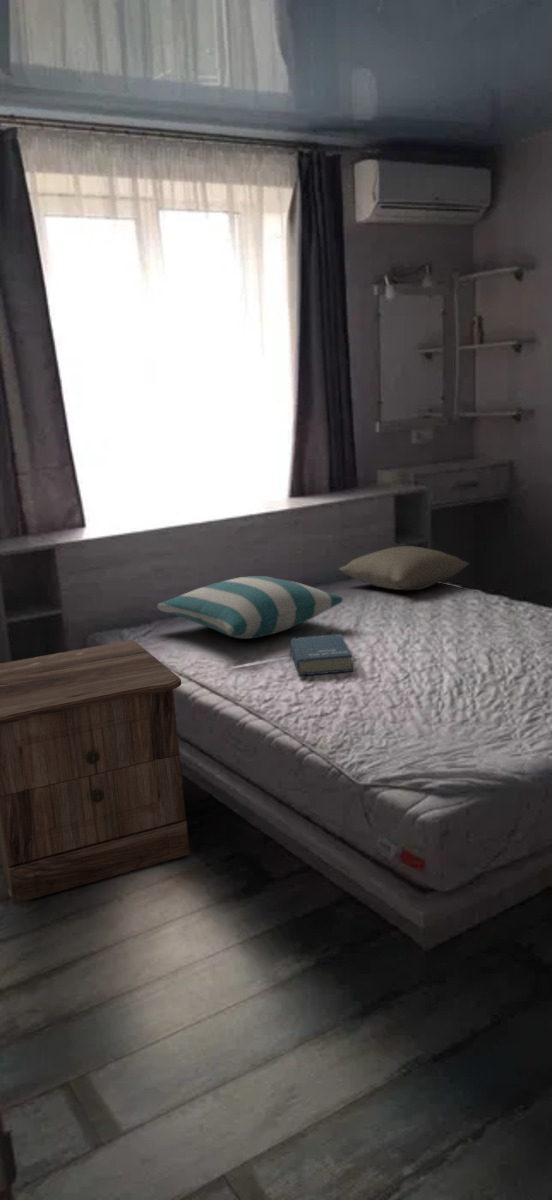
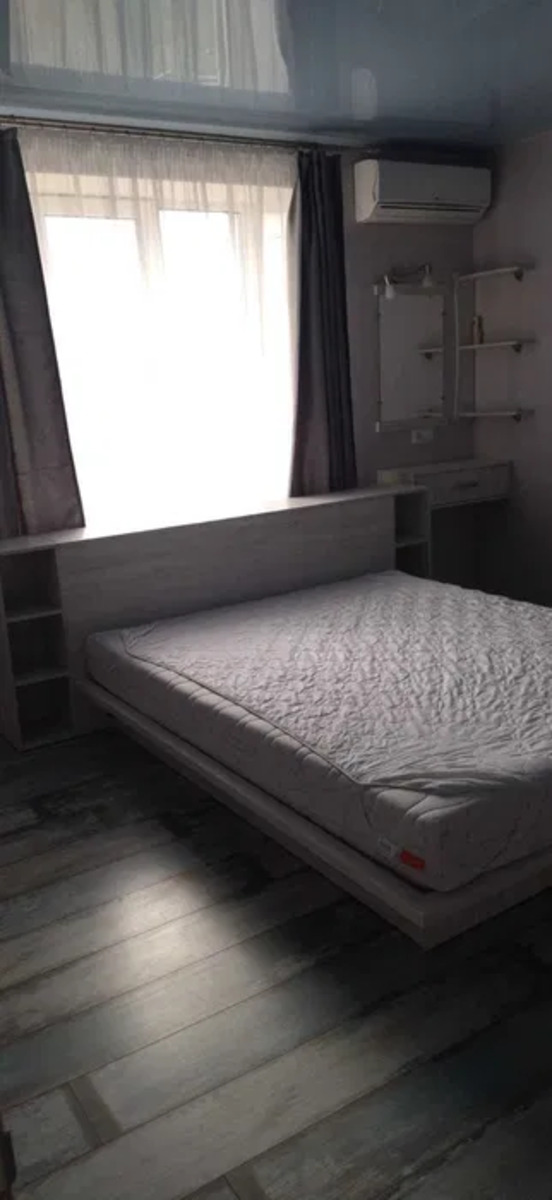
- book (320, 654)
- nightstand (77, 763)
- pillow (248, 605)
- pillow (402, 567)
